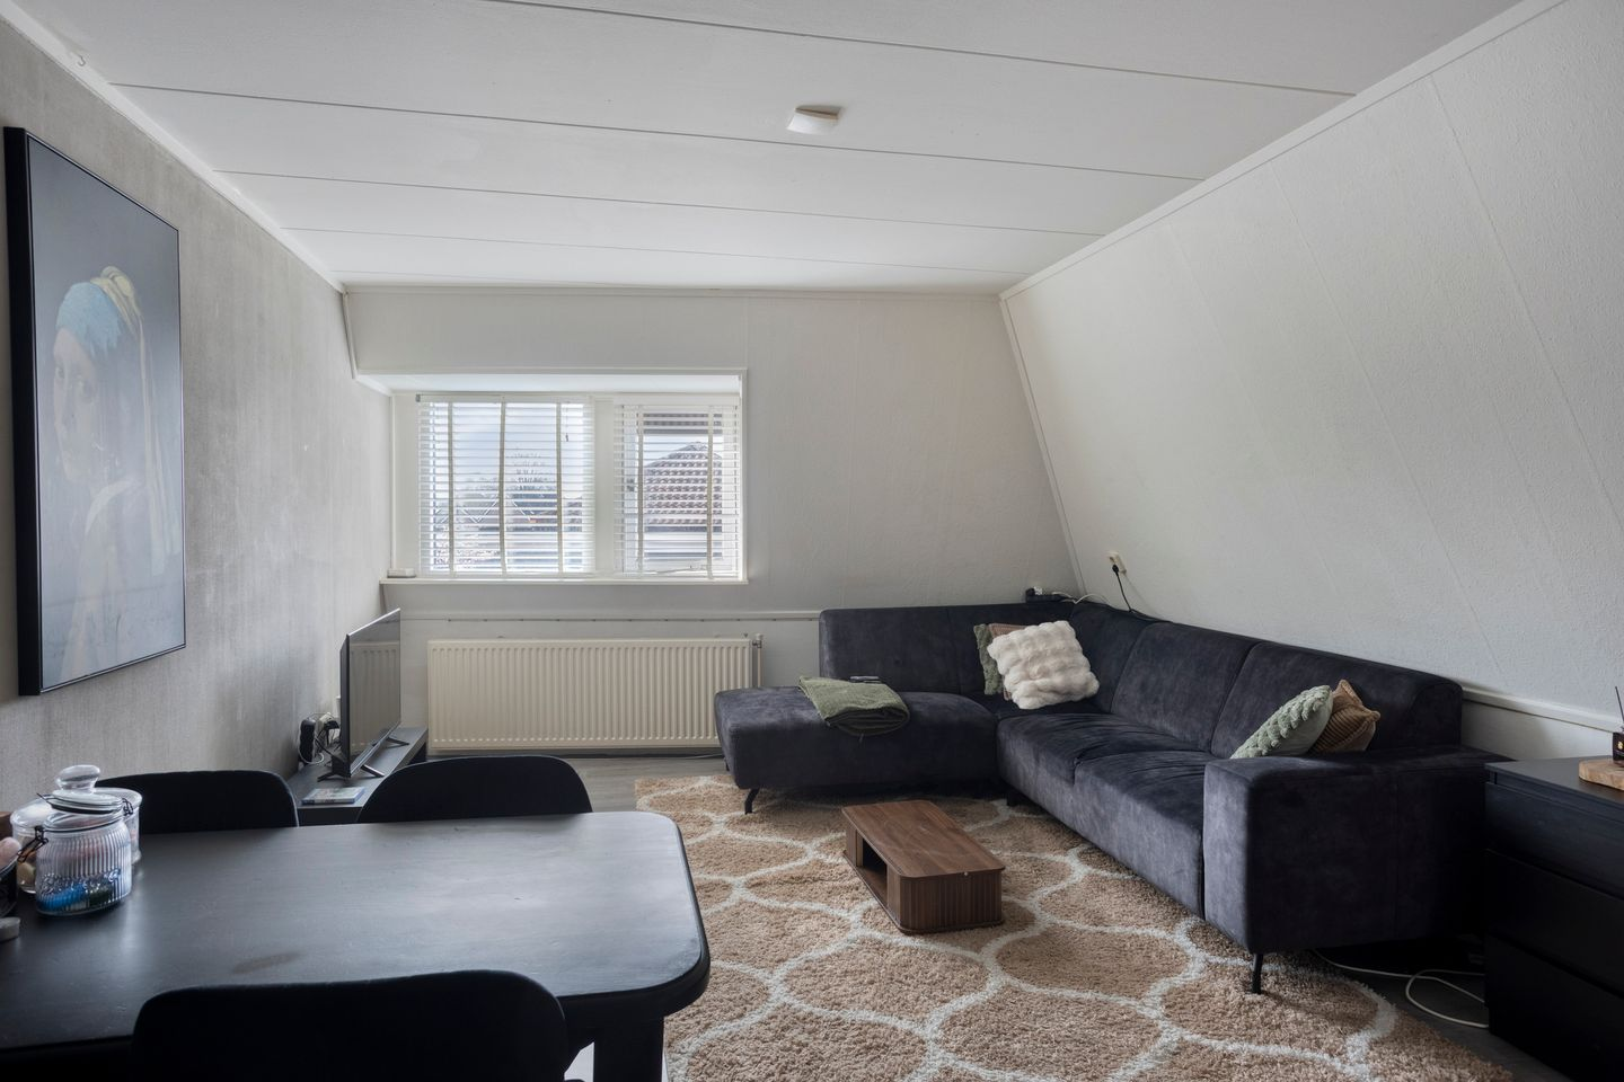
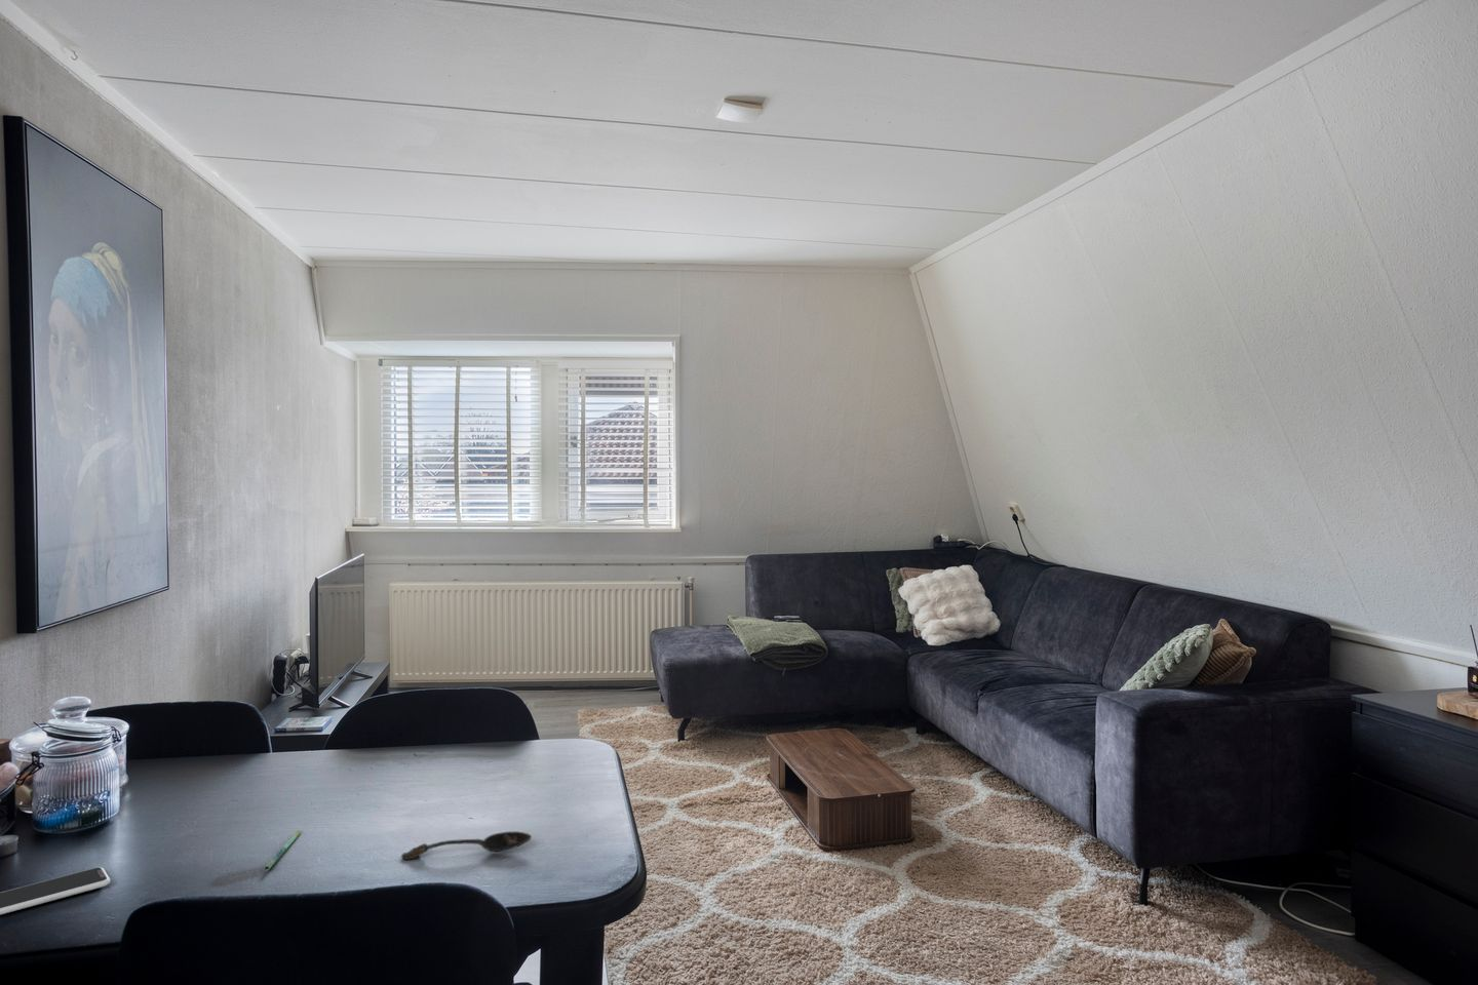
+ smartphone (44, 892)
+ spoon (467, 842)
+ pen (284, 849)
